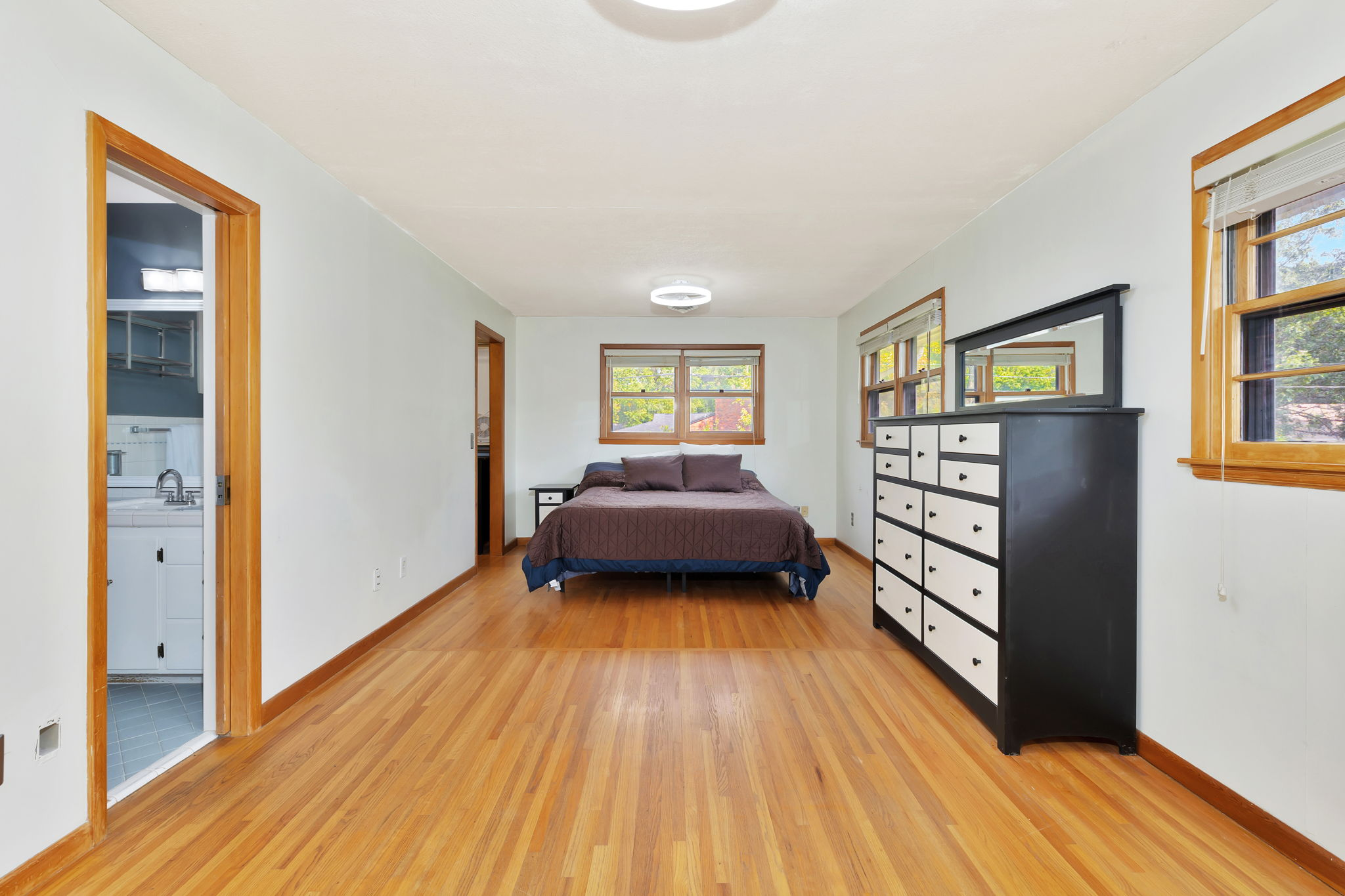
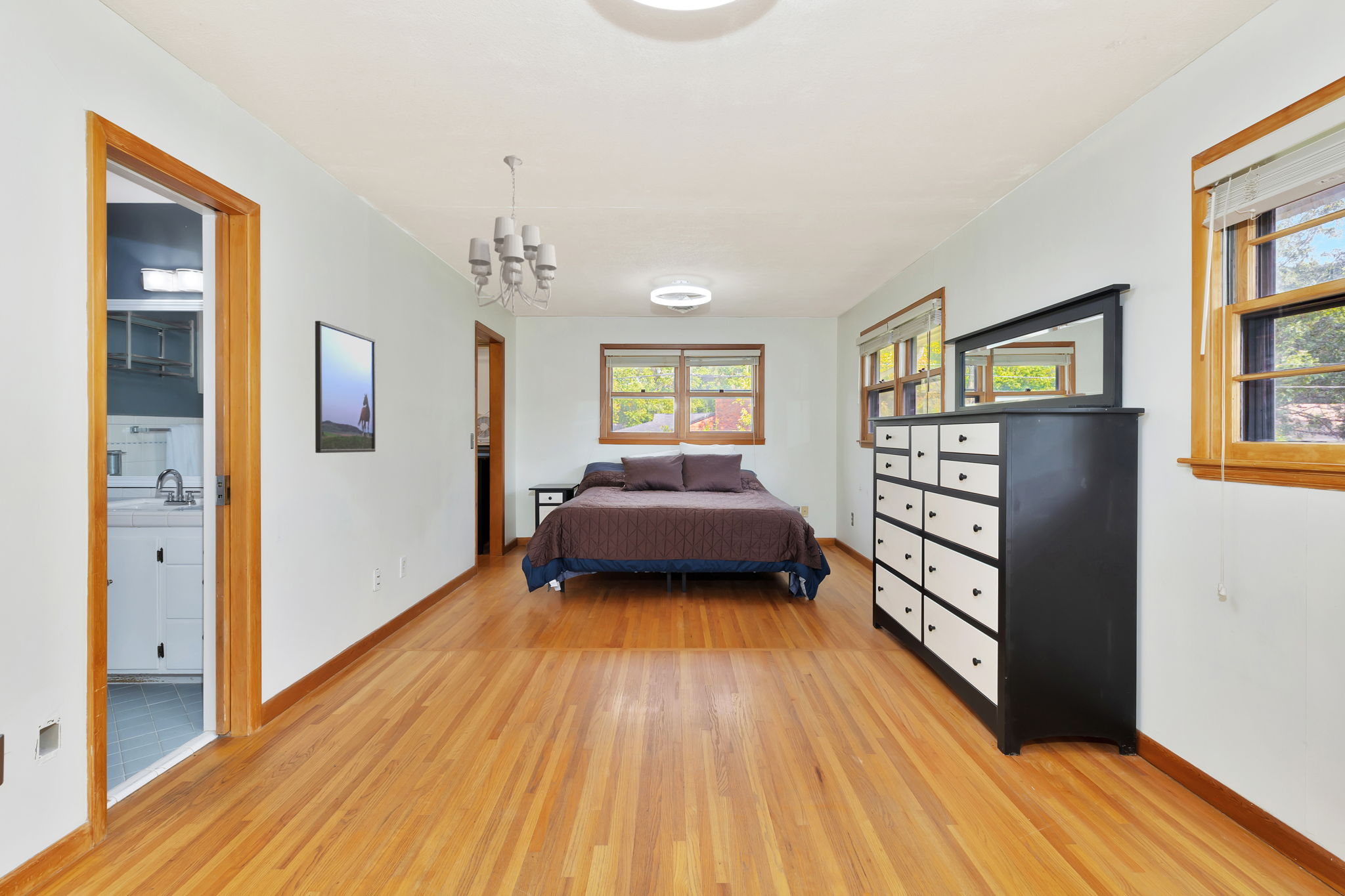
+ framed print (347, 391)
+ chandelier (513, 232)
